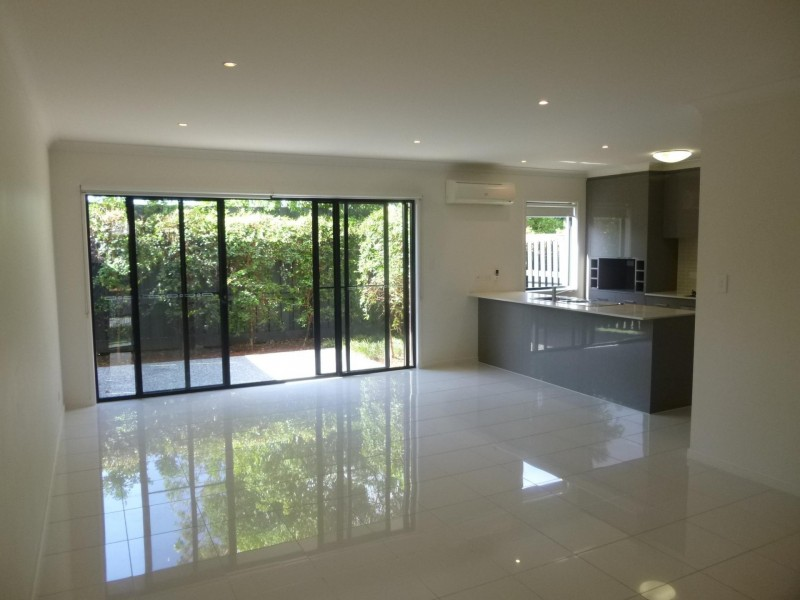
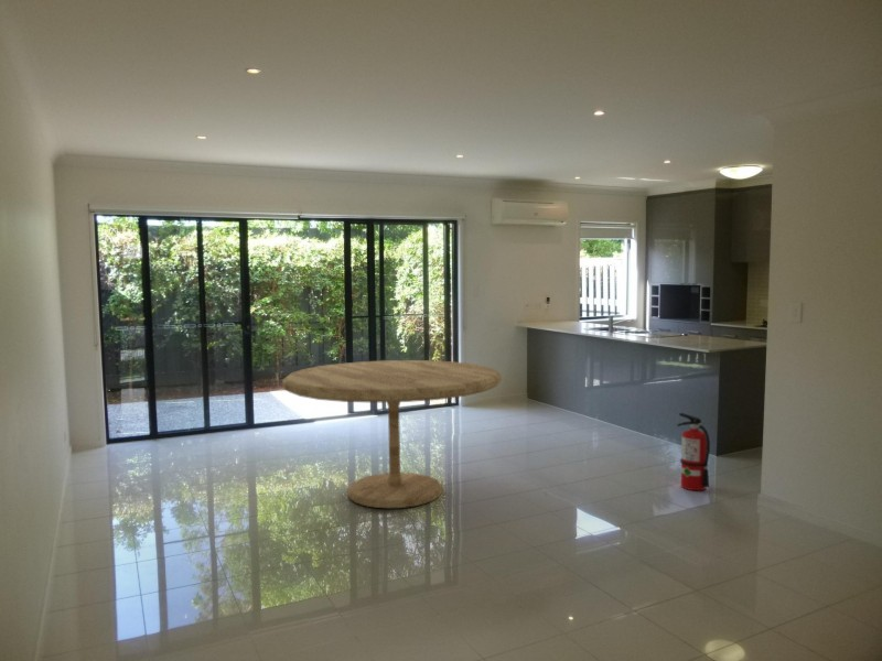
+ fire extinguisher (690, 452)
+ dining table (394, 432)
